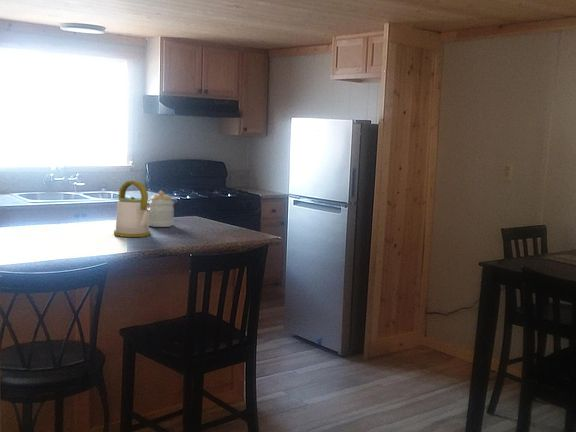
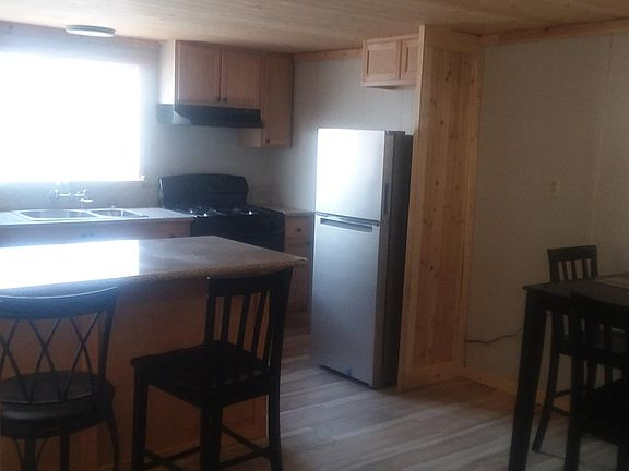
- jar (160, 208)
- kettle (134, 207)
